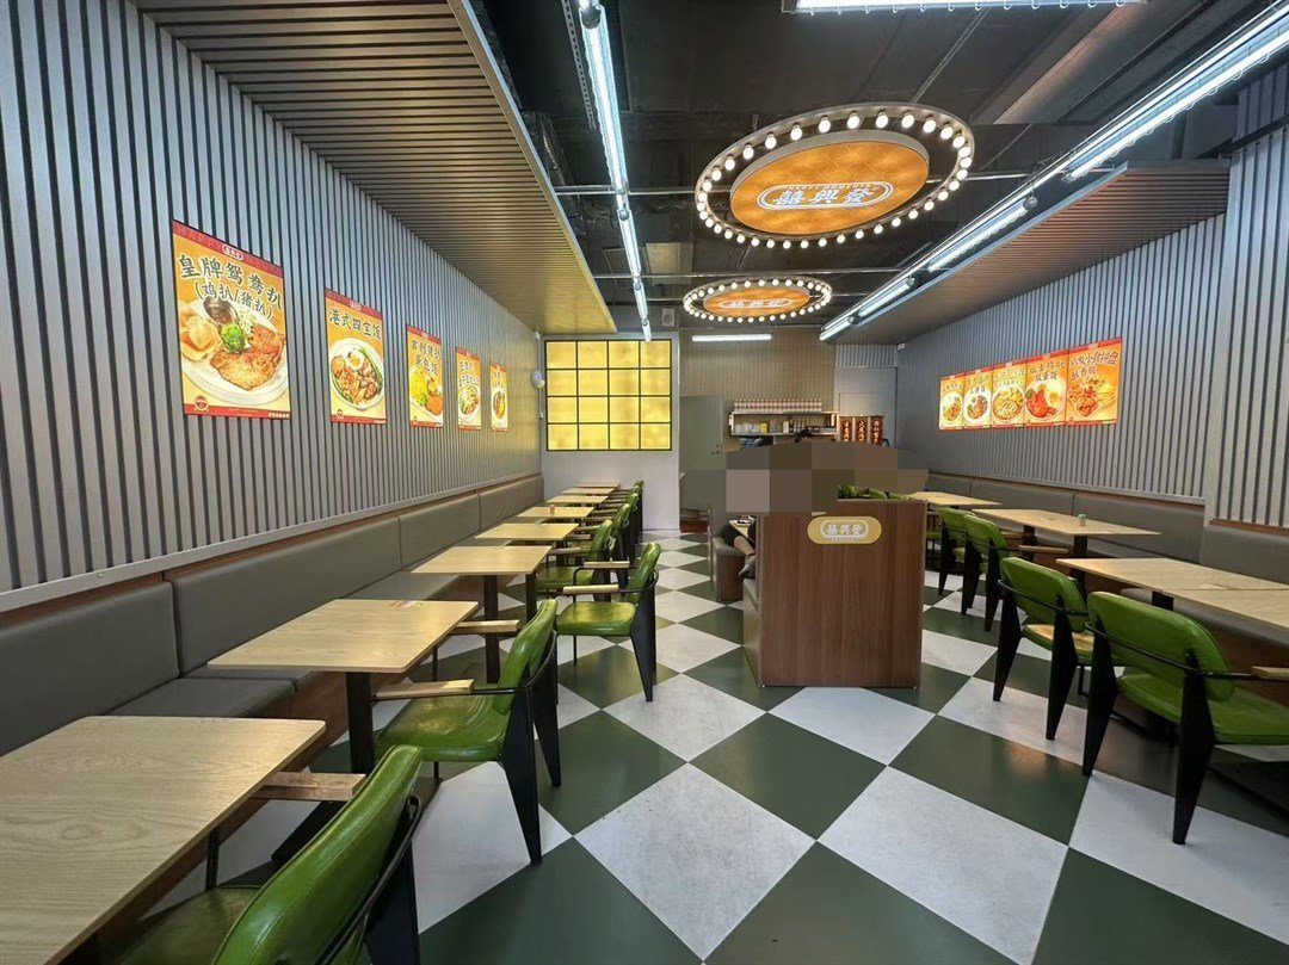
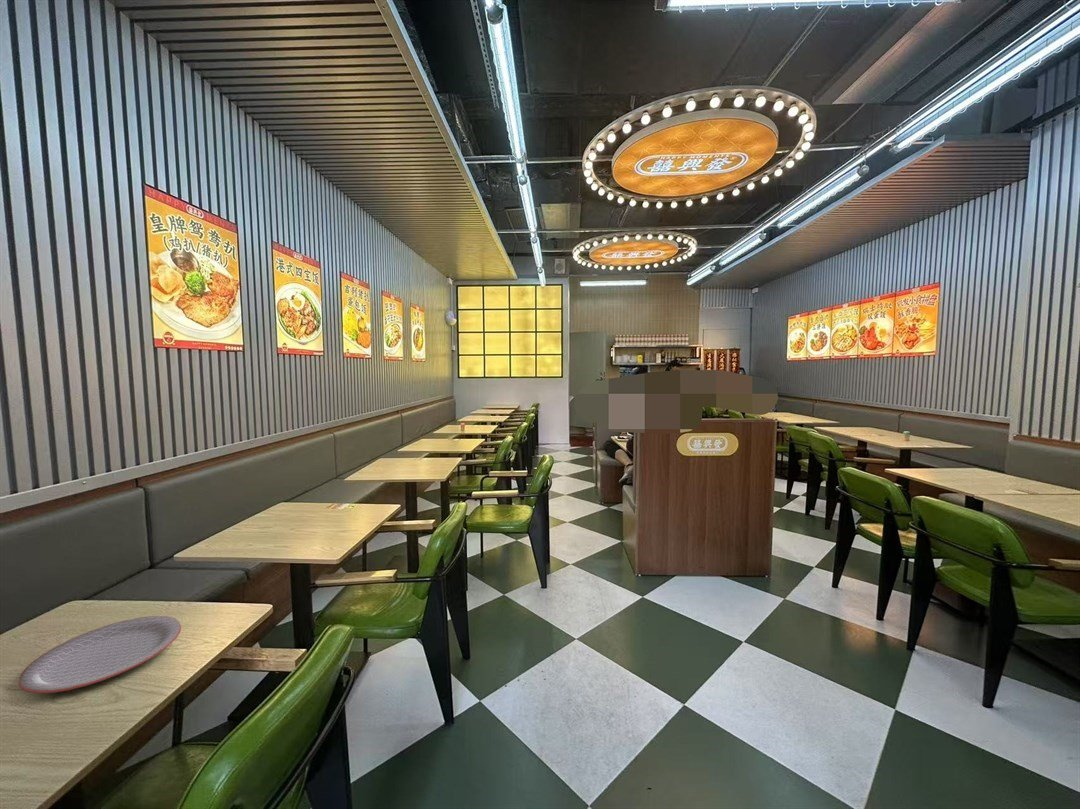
+ plate (107, 652)
